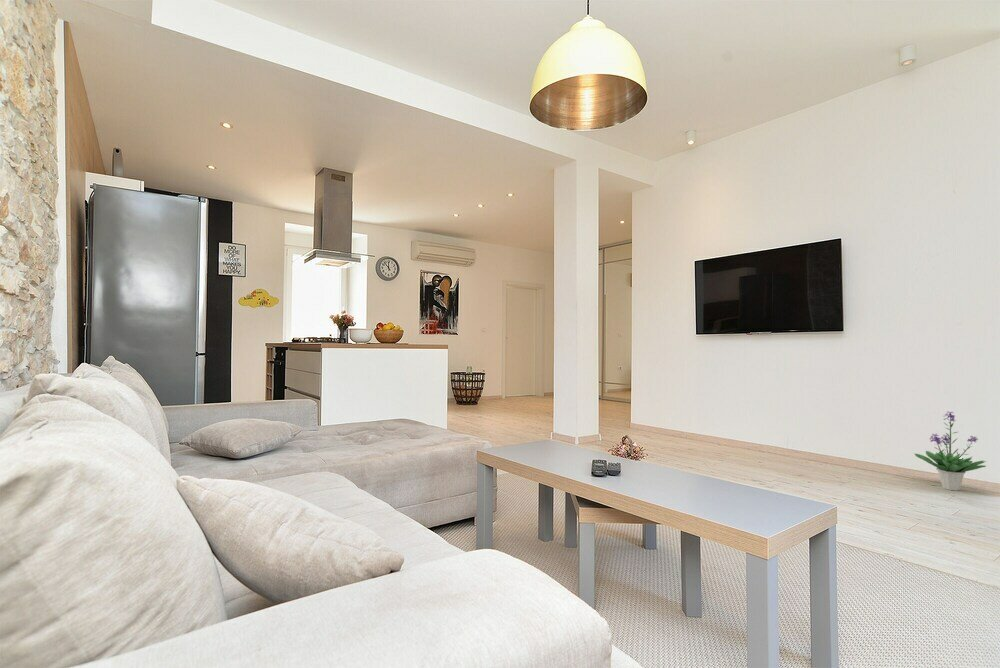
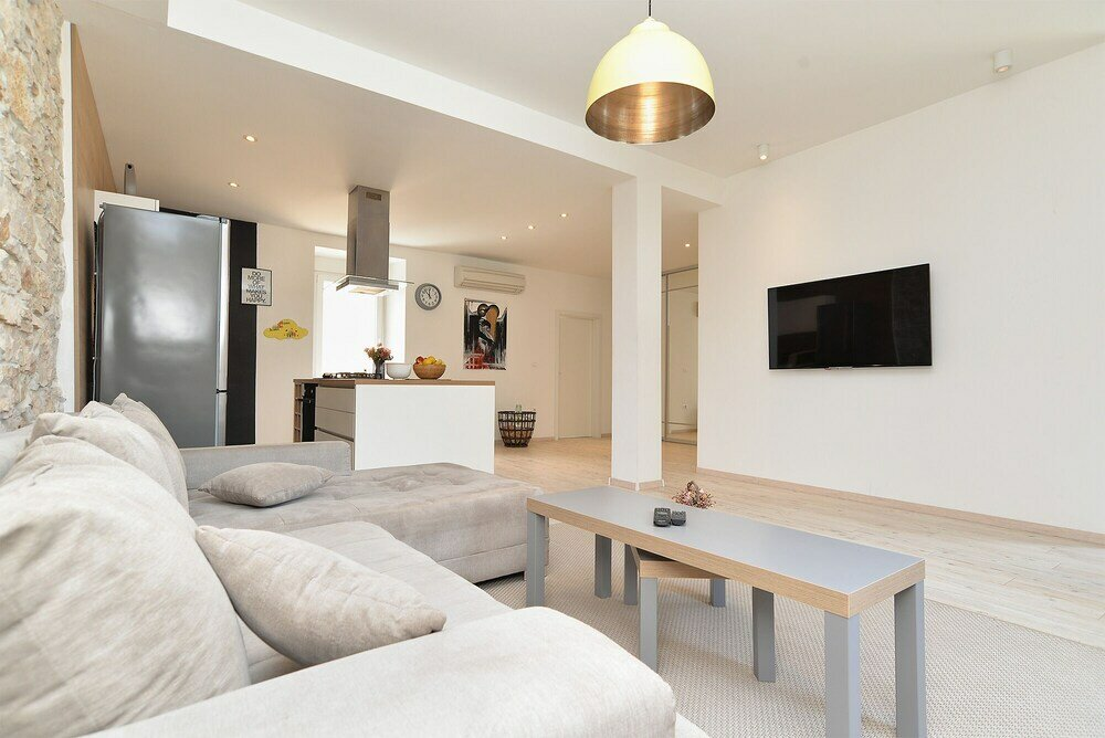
- potted plant (949, 450)
